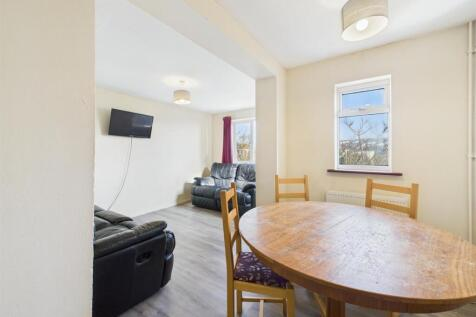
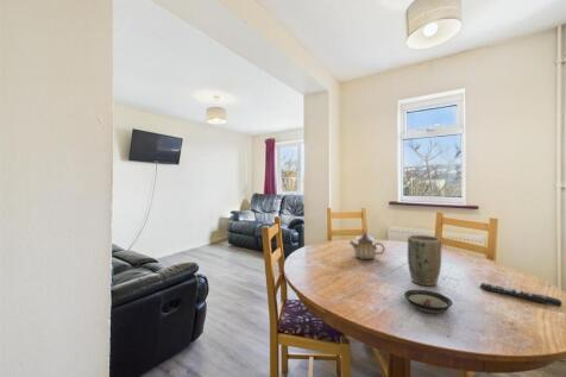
+ remote control (517, 293)
+ teapot (366, 244)
+ plant pot (423, 259)
+ saucer (427, 302)
